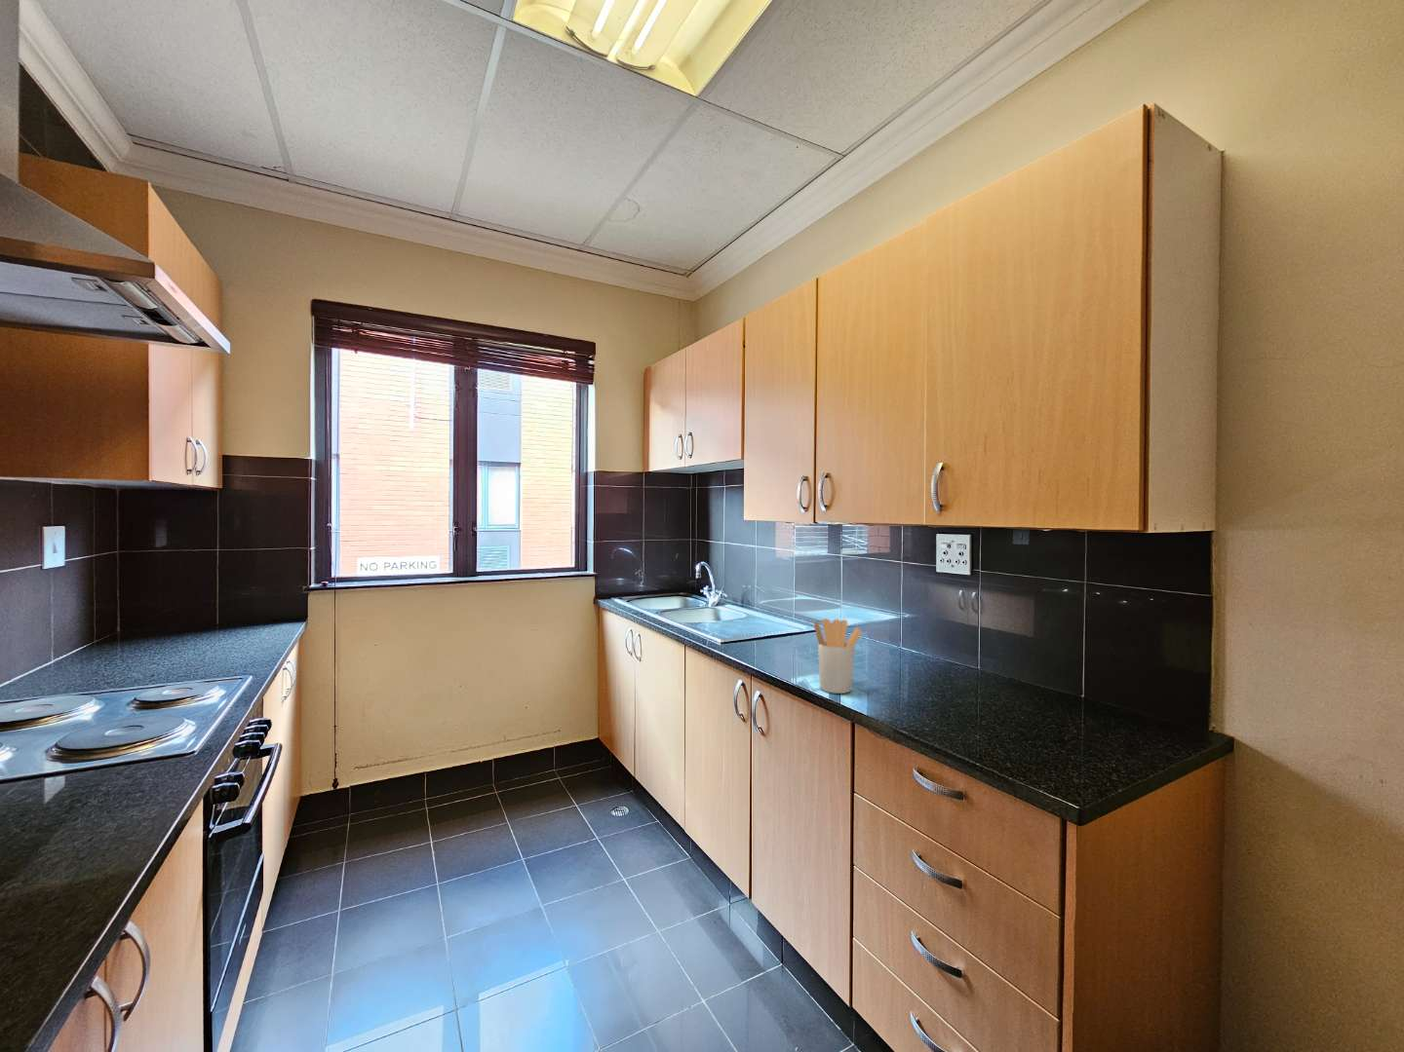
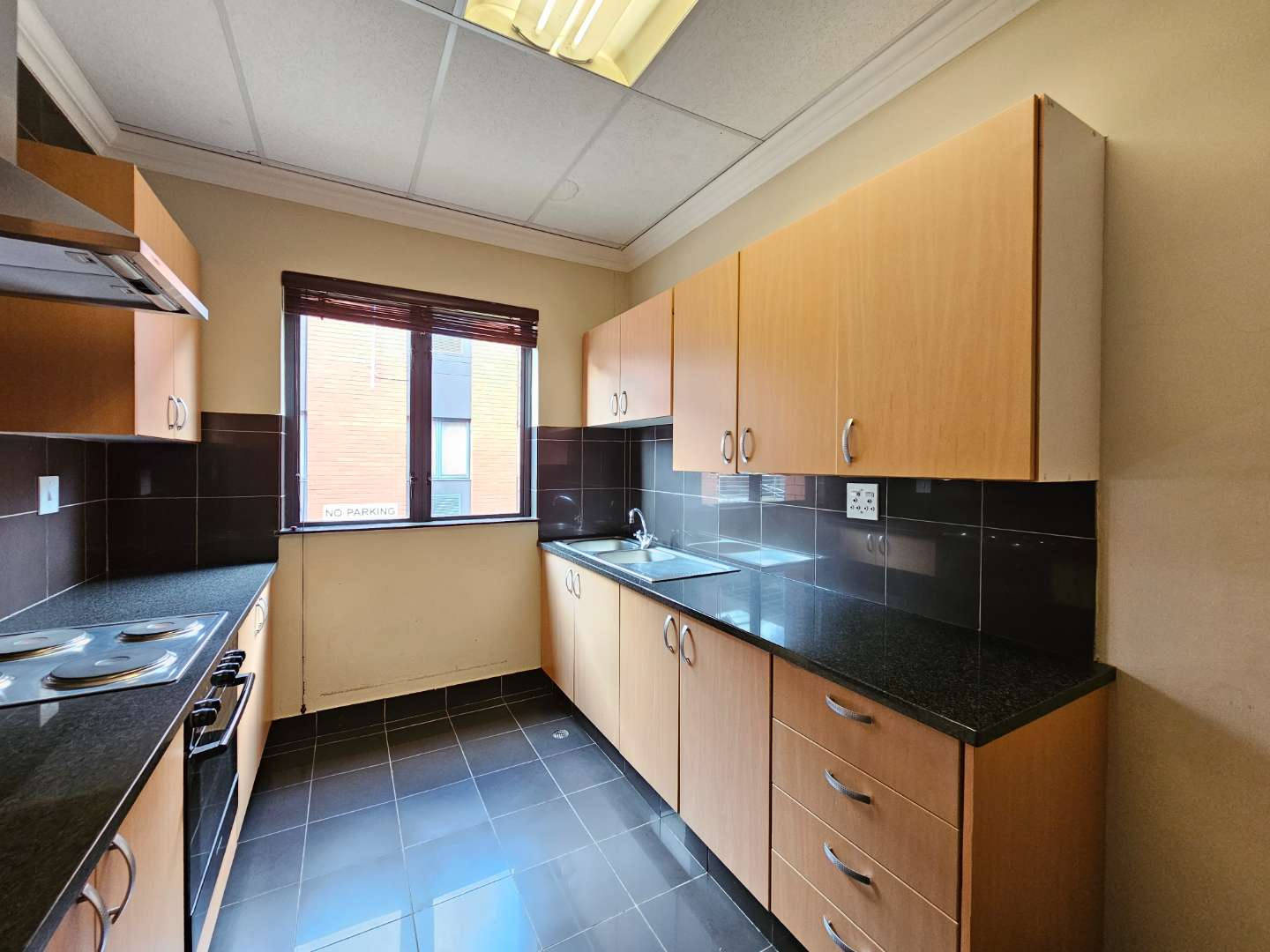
- utensil holder (835, 653)
